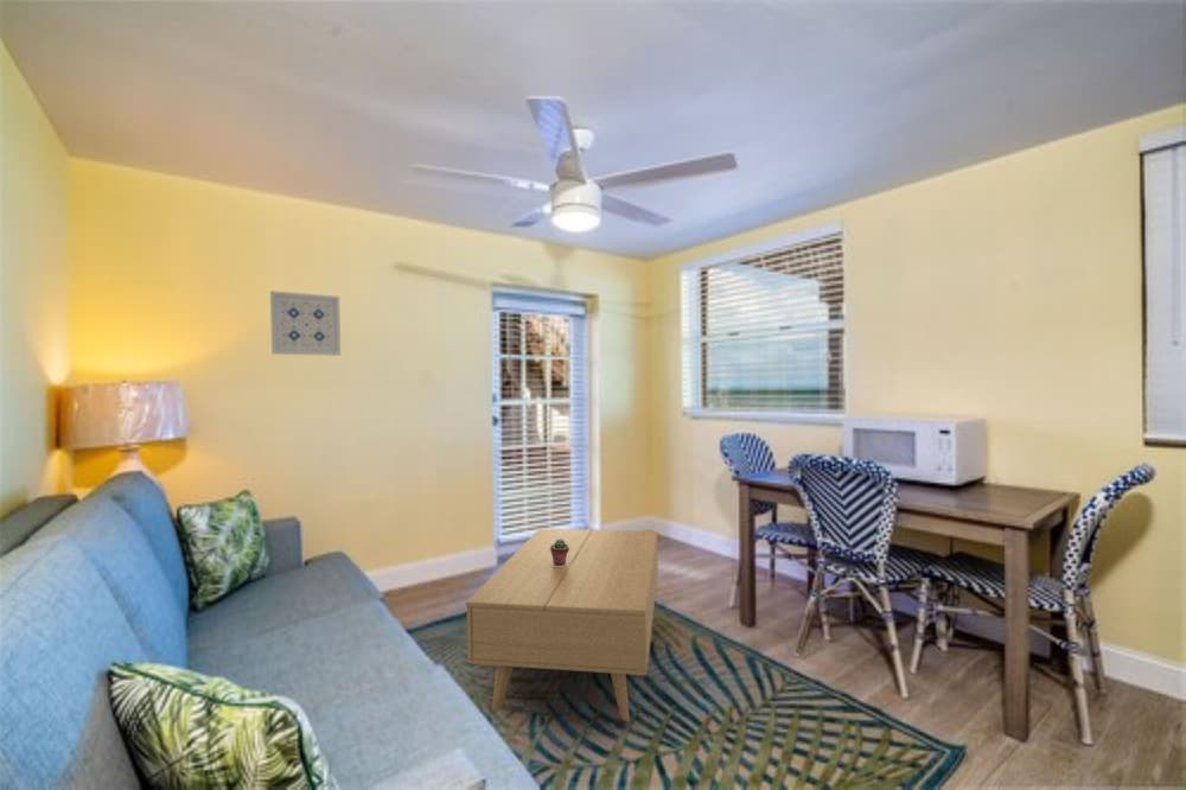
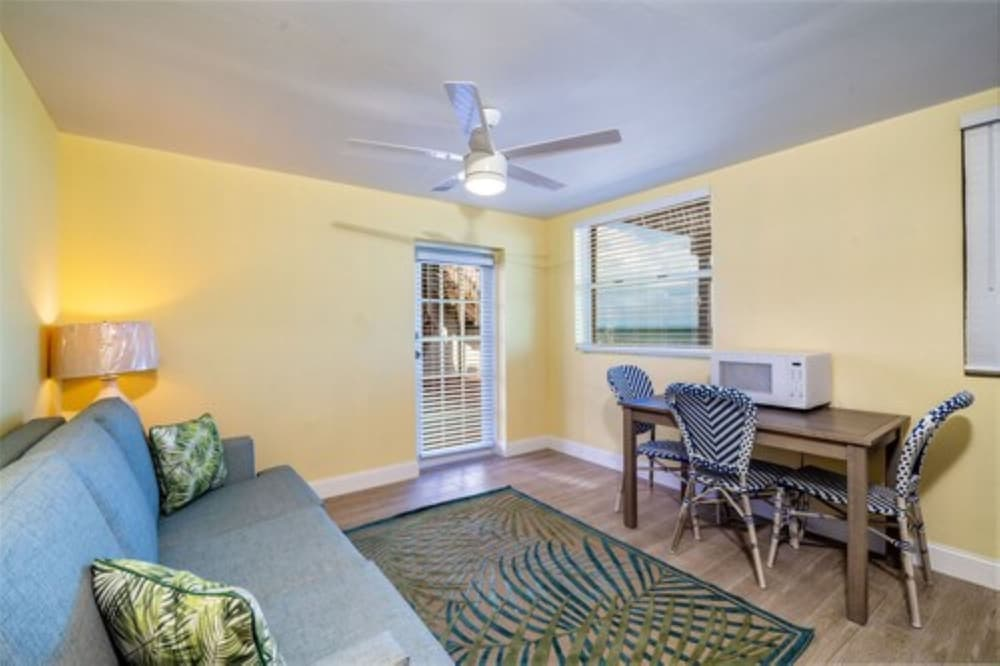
- wall art (306, 324)
- coffee table (578, 606)
- potted succulent (559, 550)
